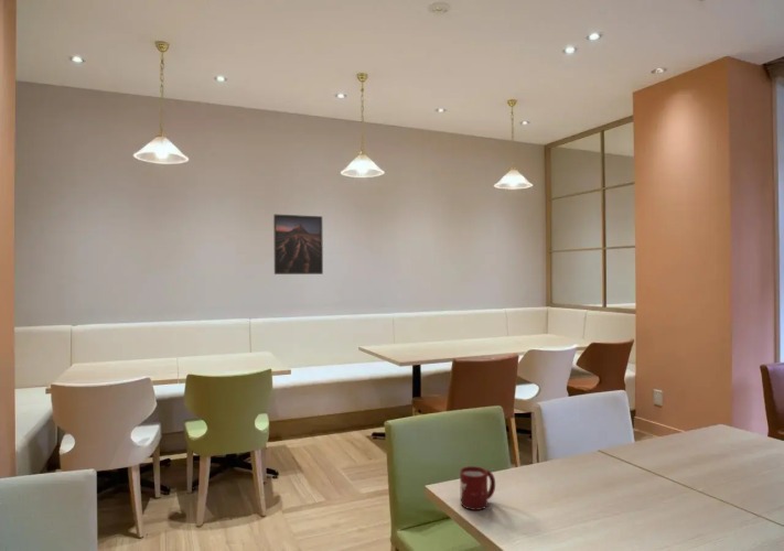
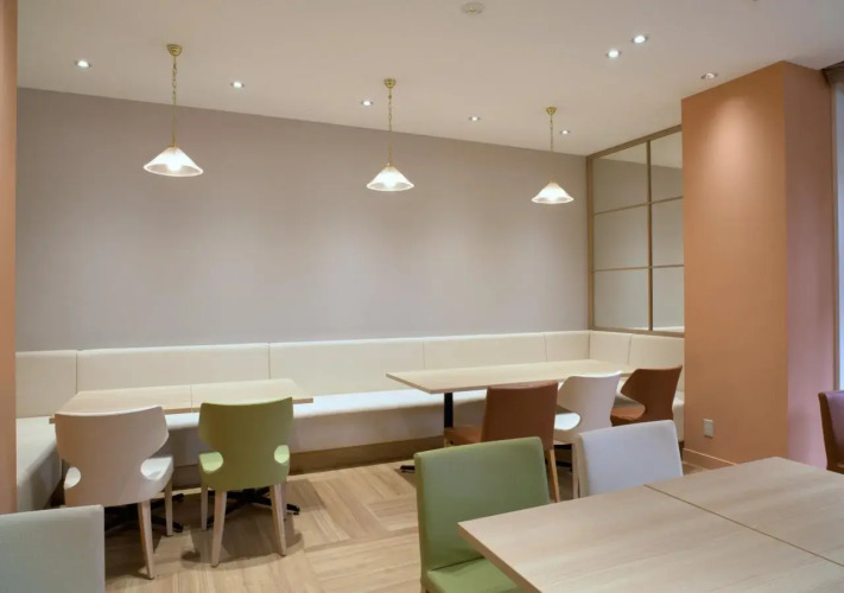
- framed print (298, 245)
- cup (479, 486)
